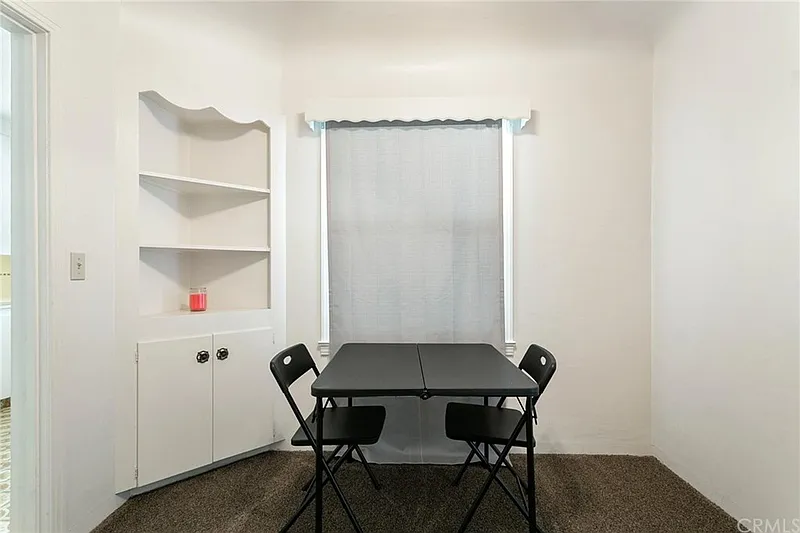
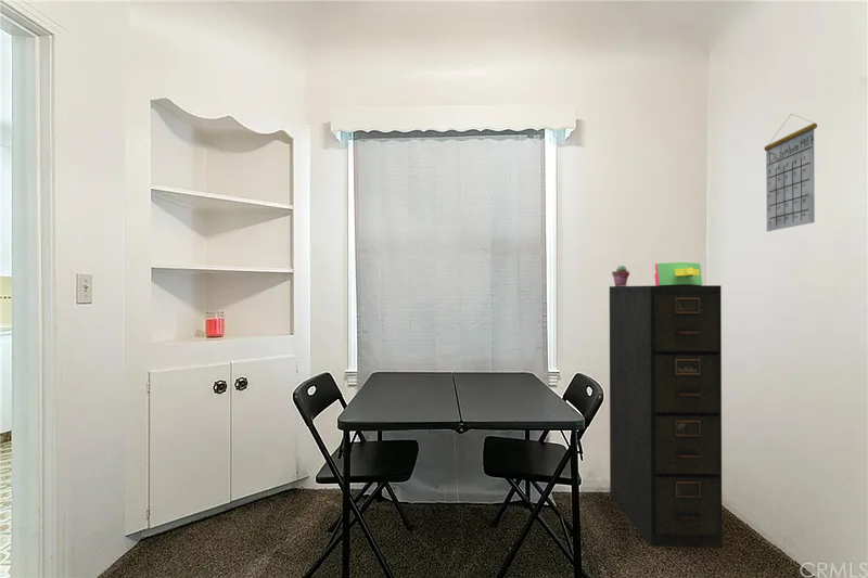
+ calendar (789, 170)
+ filing cabinet (661, 402)
+ folder (675, 273)
+ potted succulent (621, 275)
